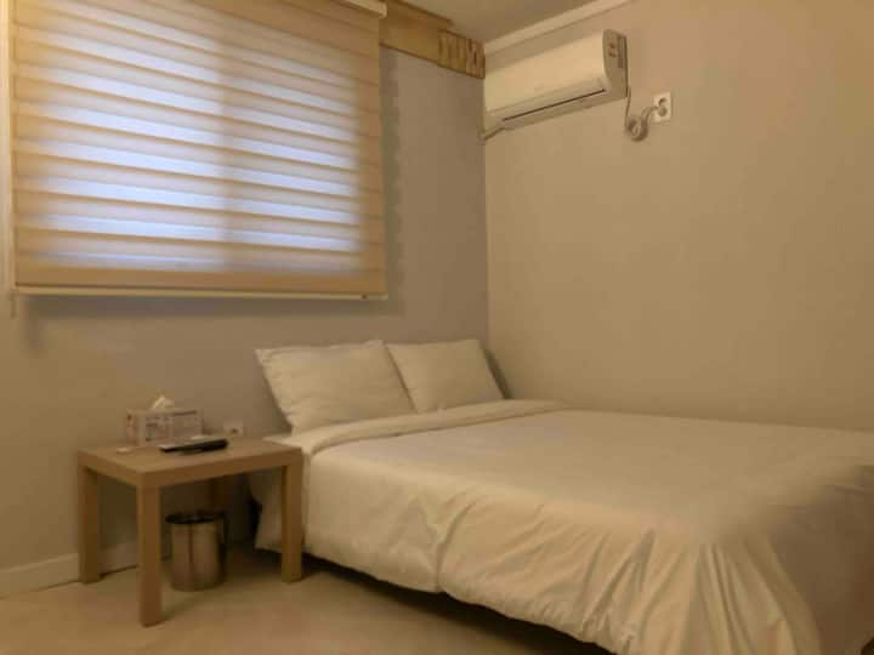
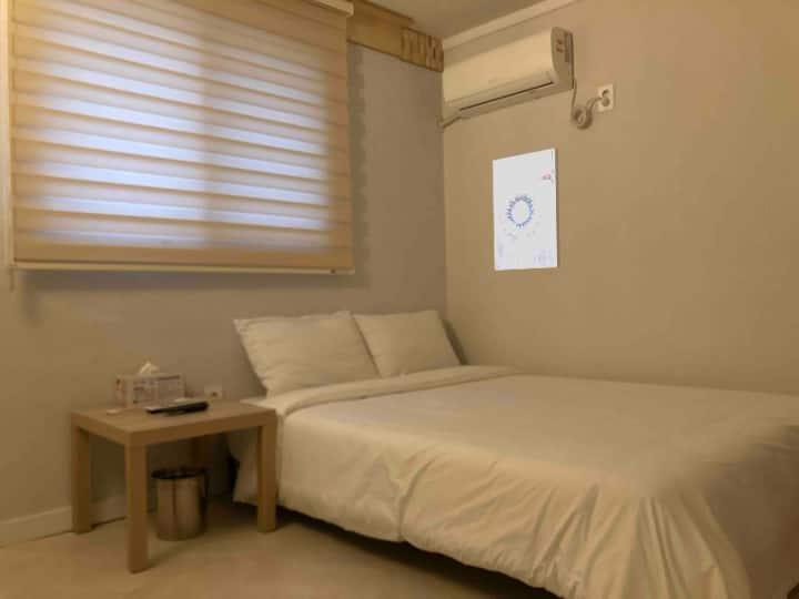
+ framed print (525, 211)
